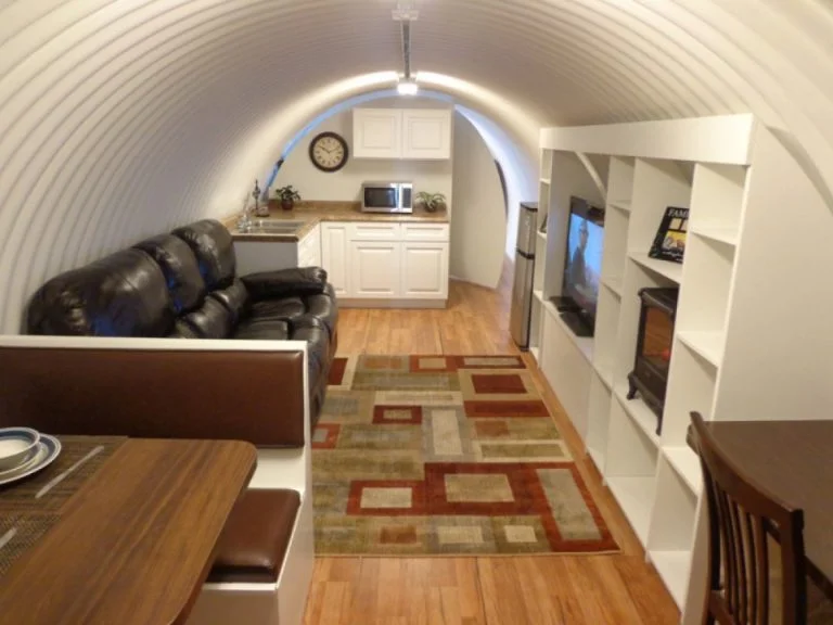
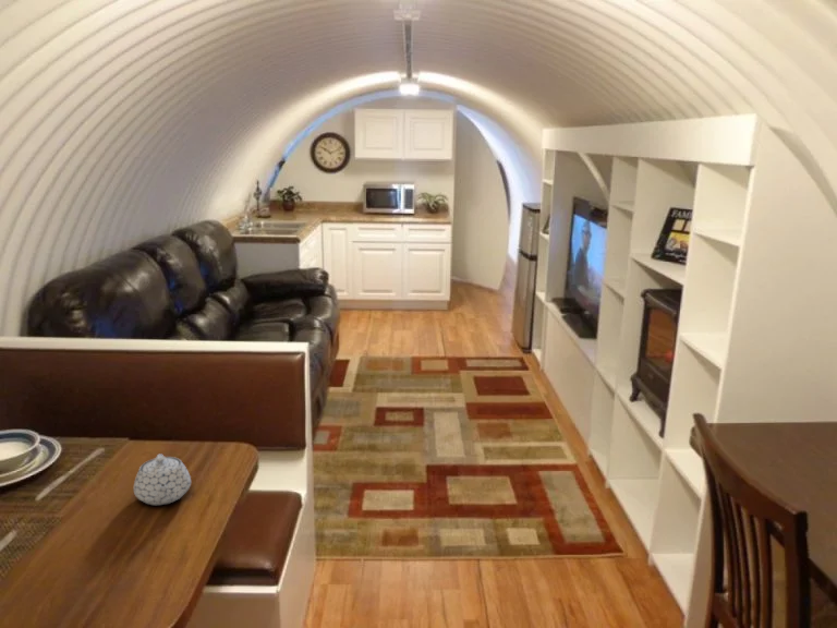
+ teapot (161, 478)
